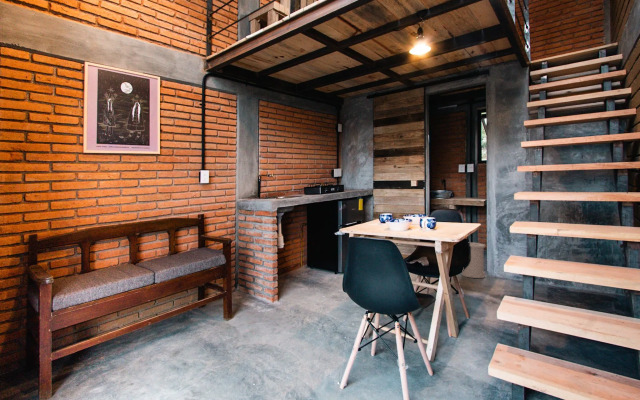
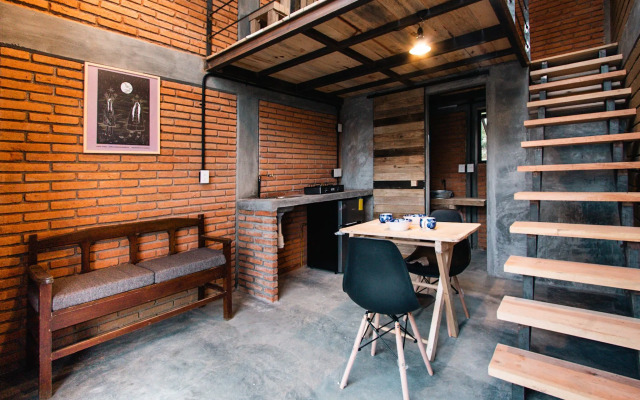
- trash can (473, 259)
